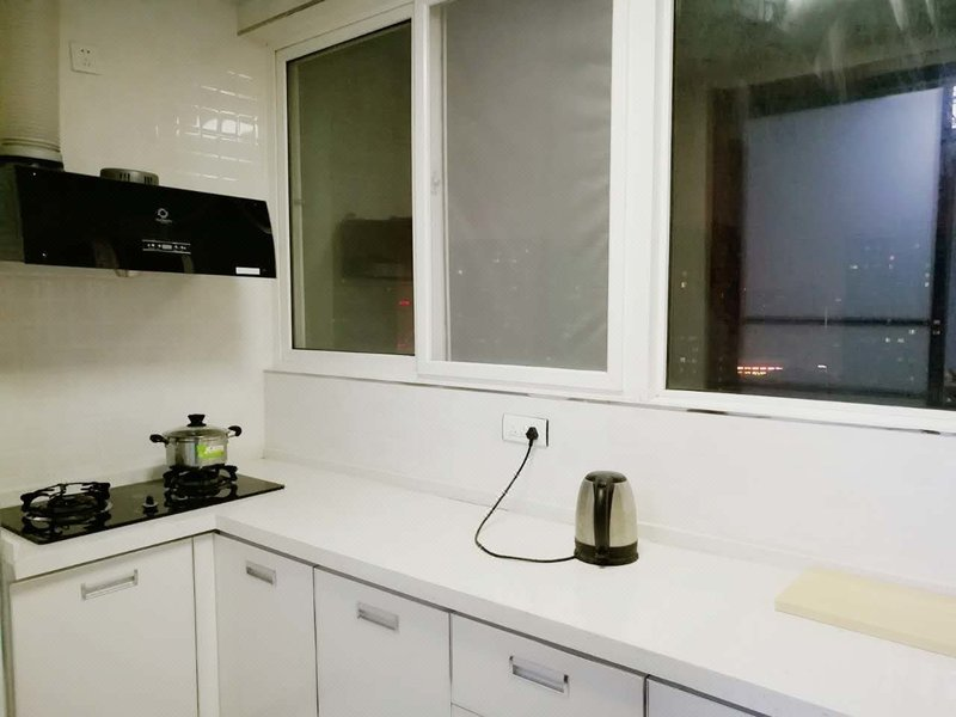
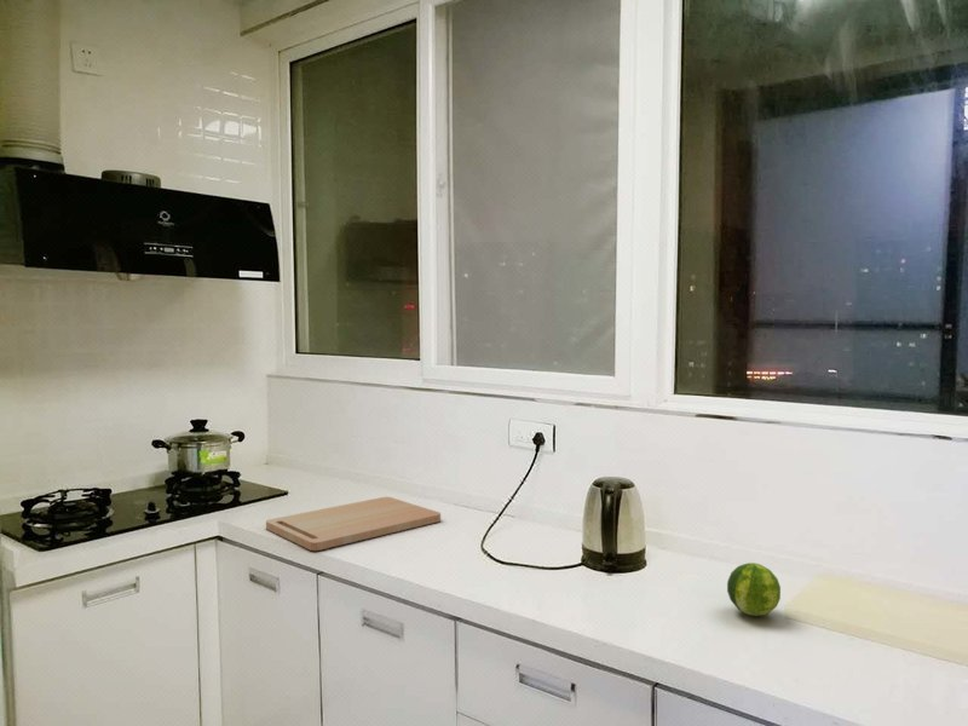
+ fruit (753, 588)
+ cutting board (355, 520)
